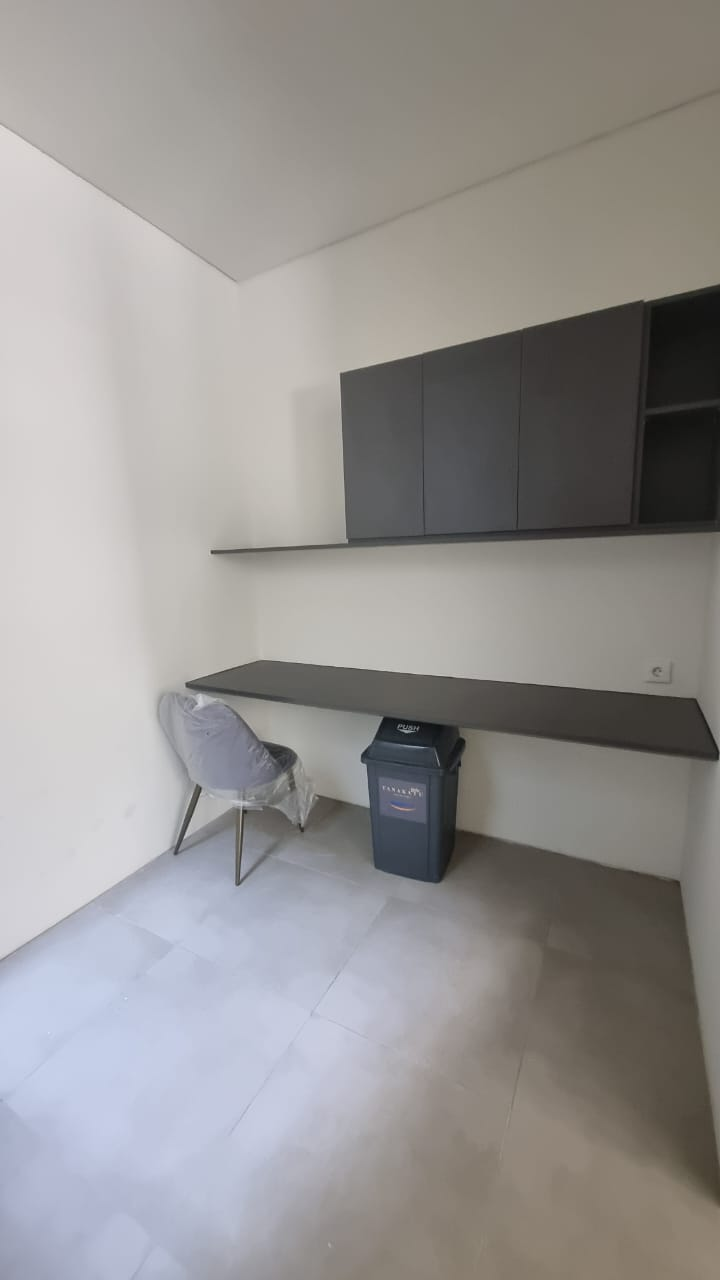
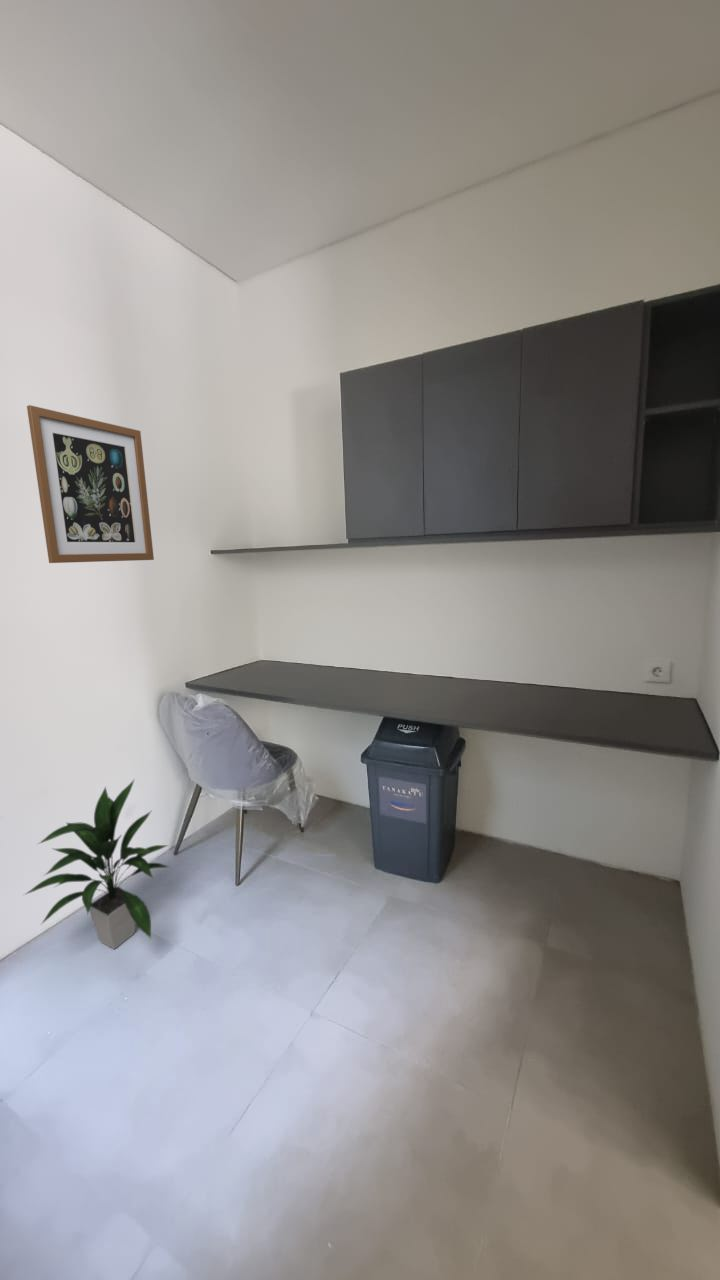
+ wall art (98, 492)
+ indoor plant (108, 870)
